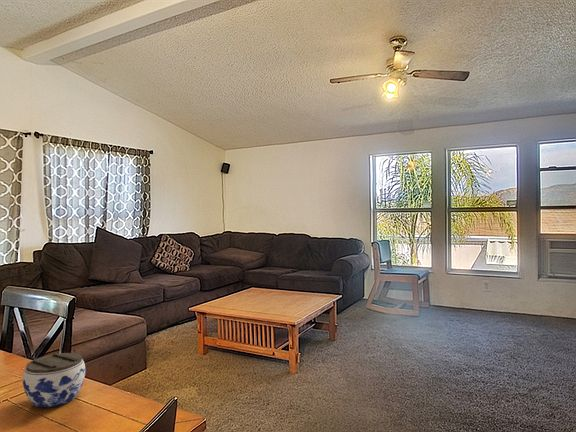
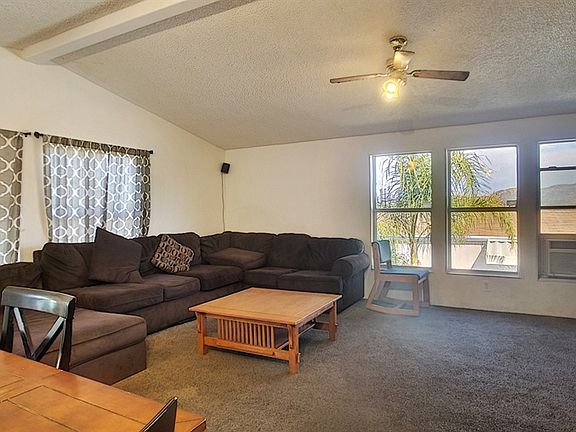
- jar (55, 379)
